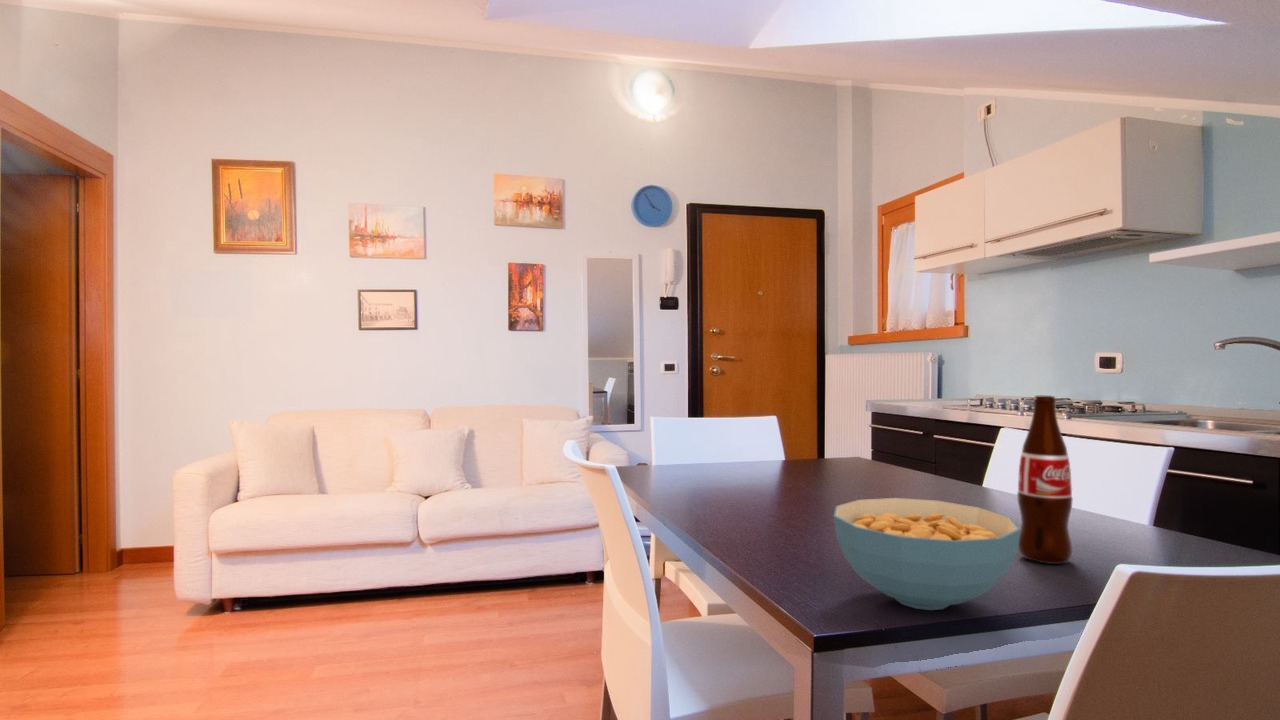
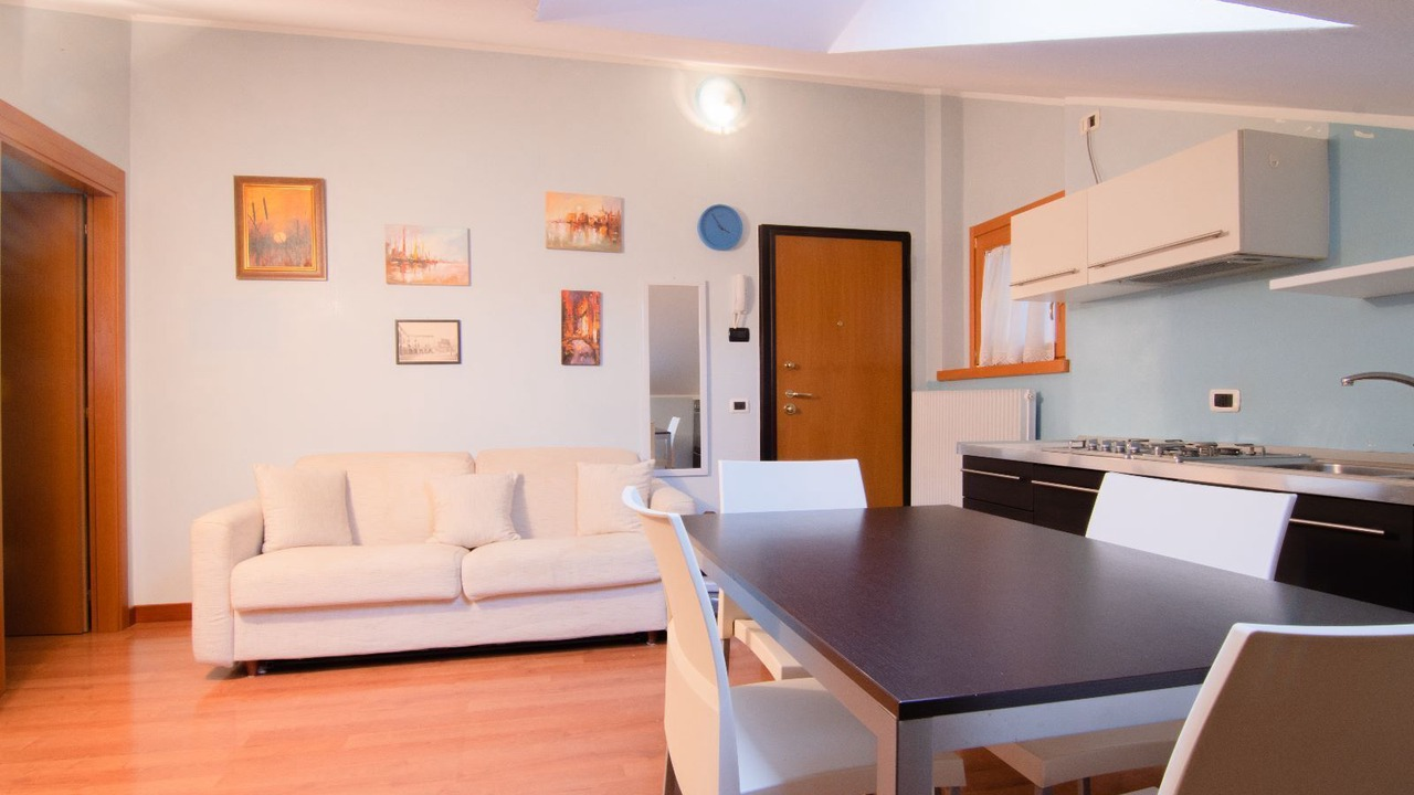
- cereal bowl (921, 558)
- bottle (1044, 477)
